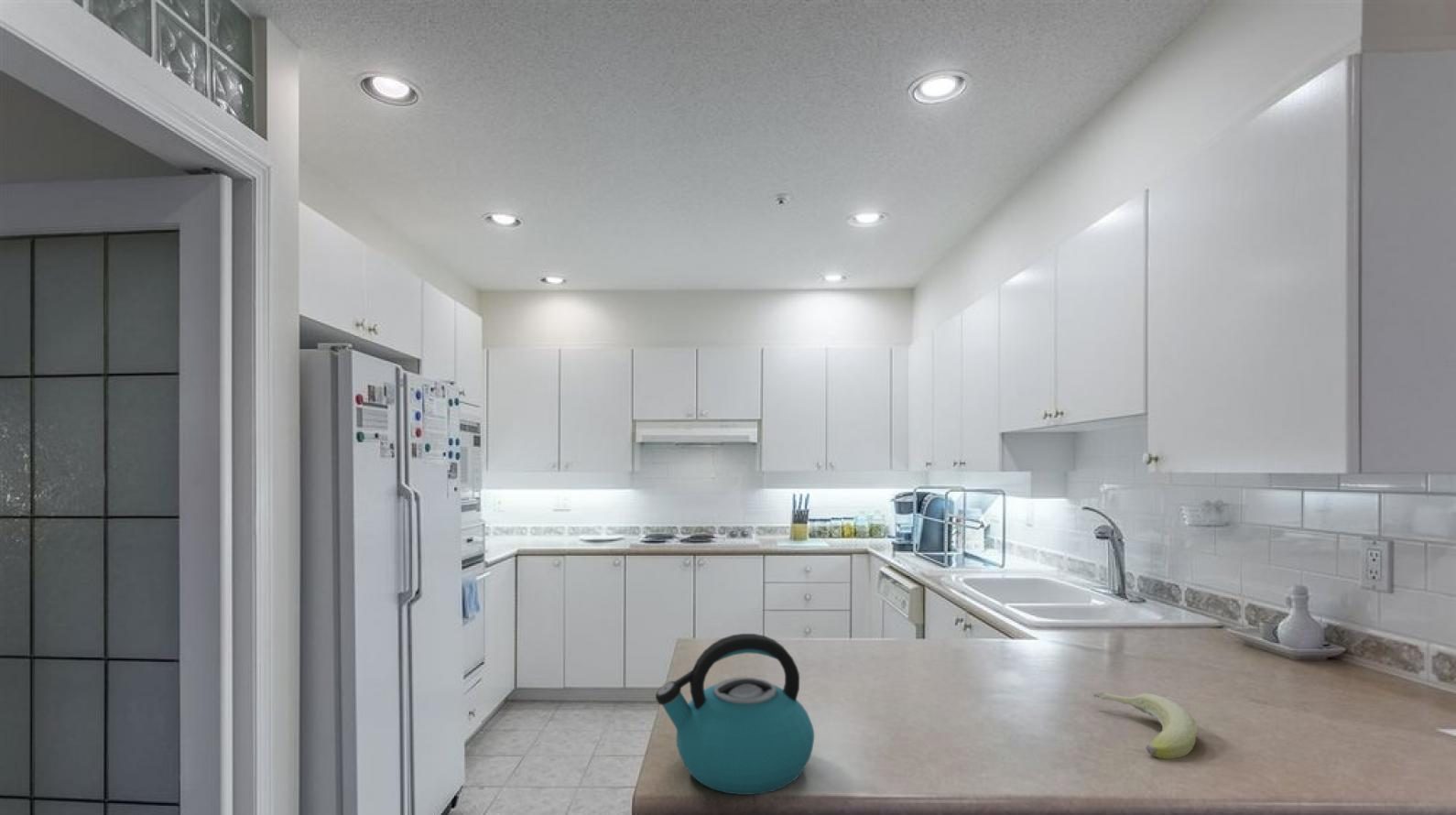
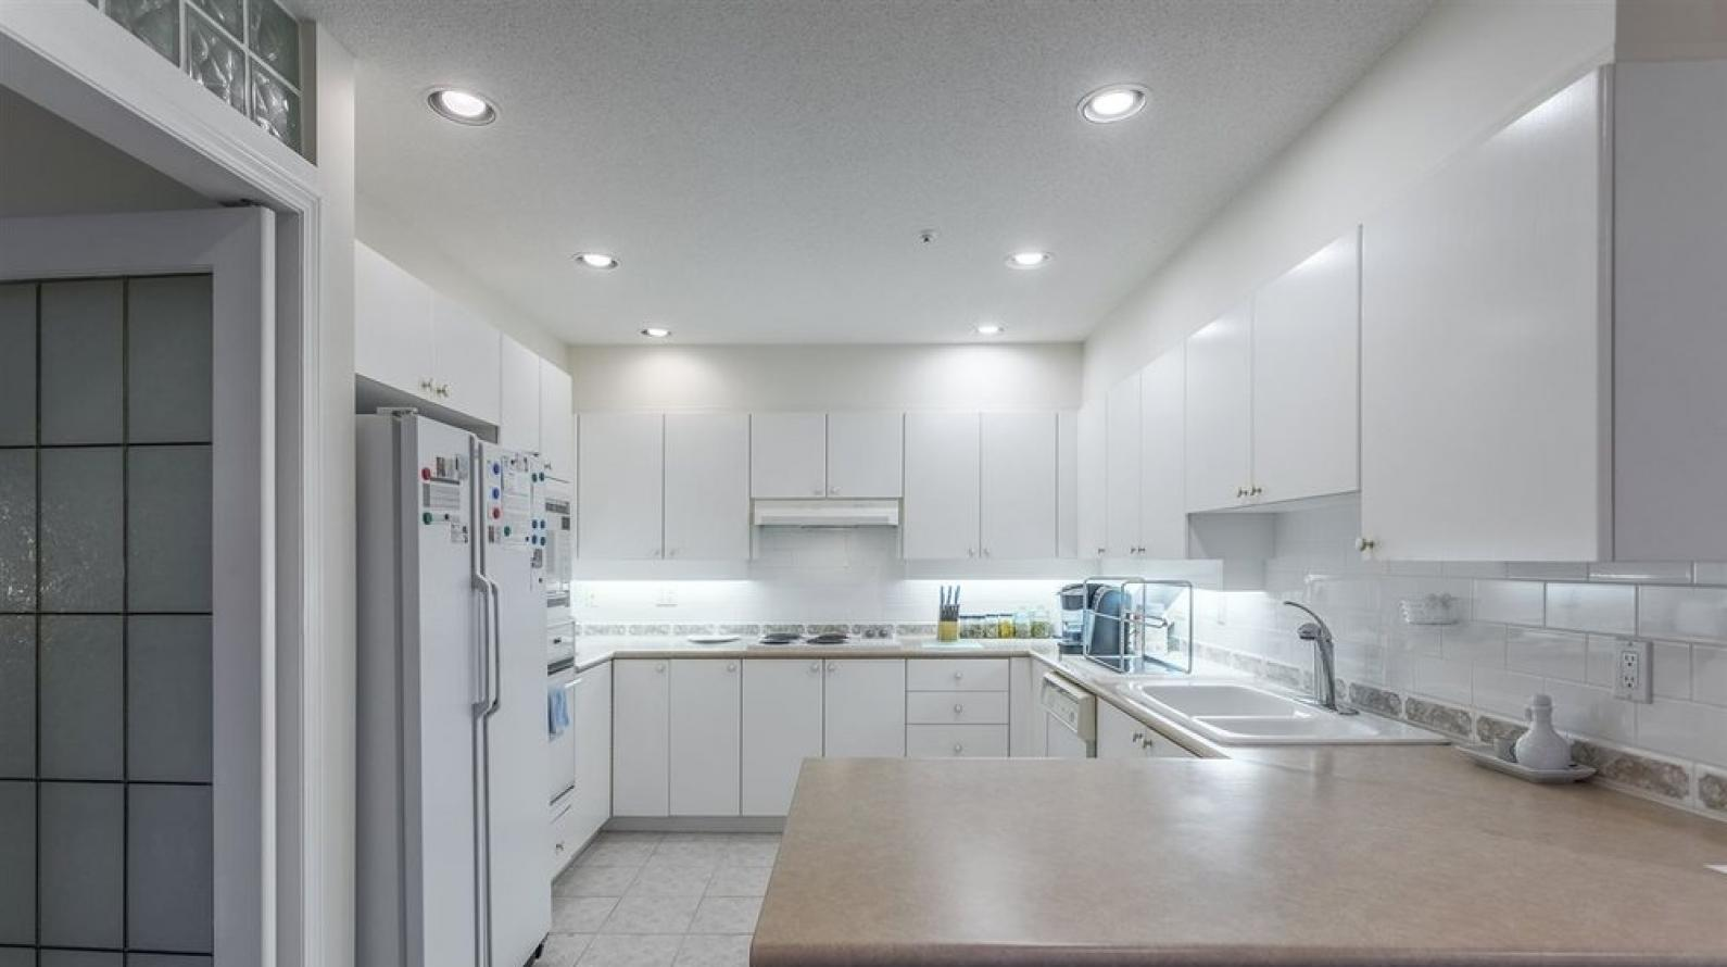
- kettle (734, 701)
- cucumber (1145, 712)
